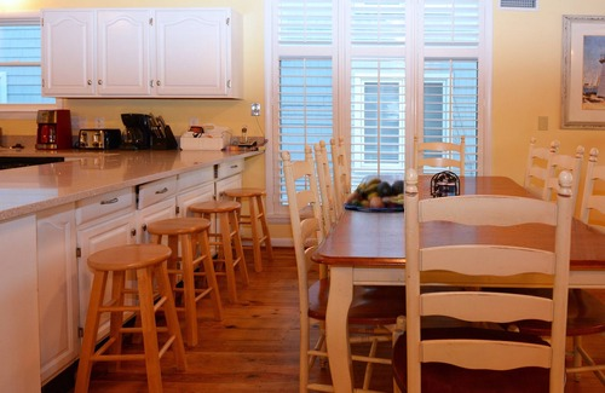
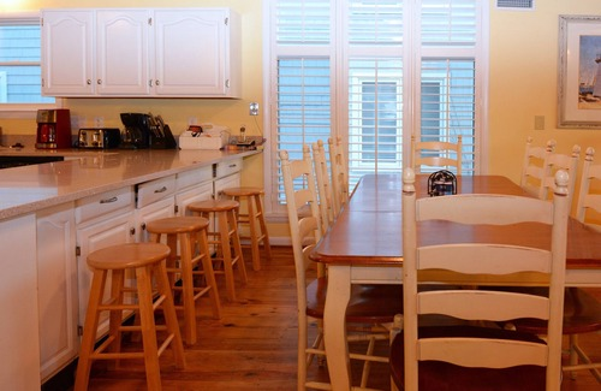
- fruit bowl (381, 192)
